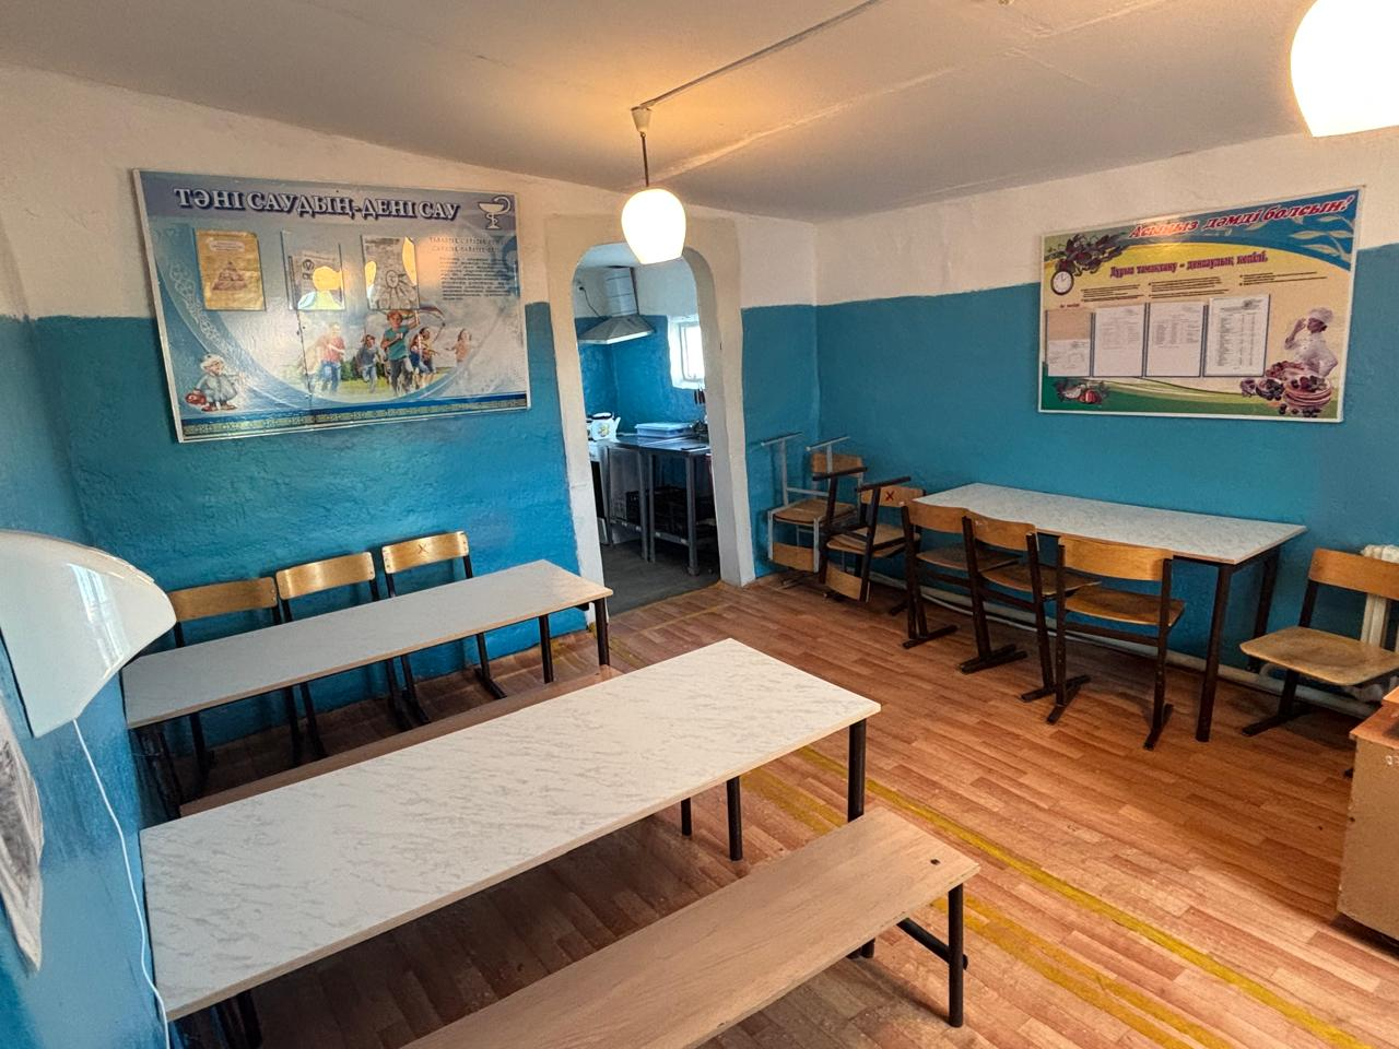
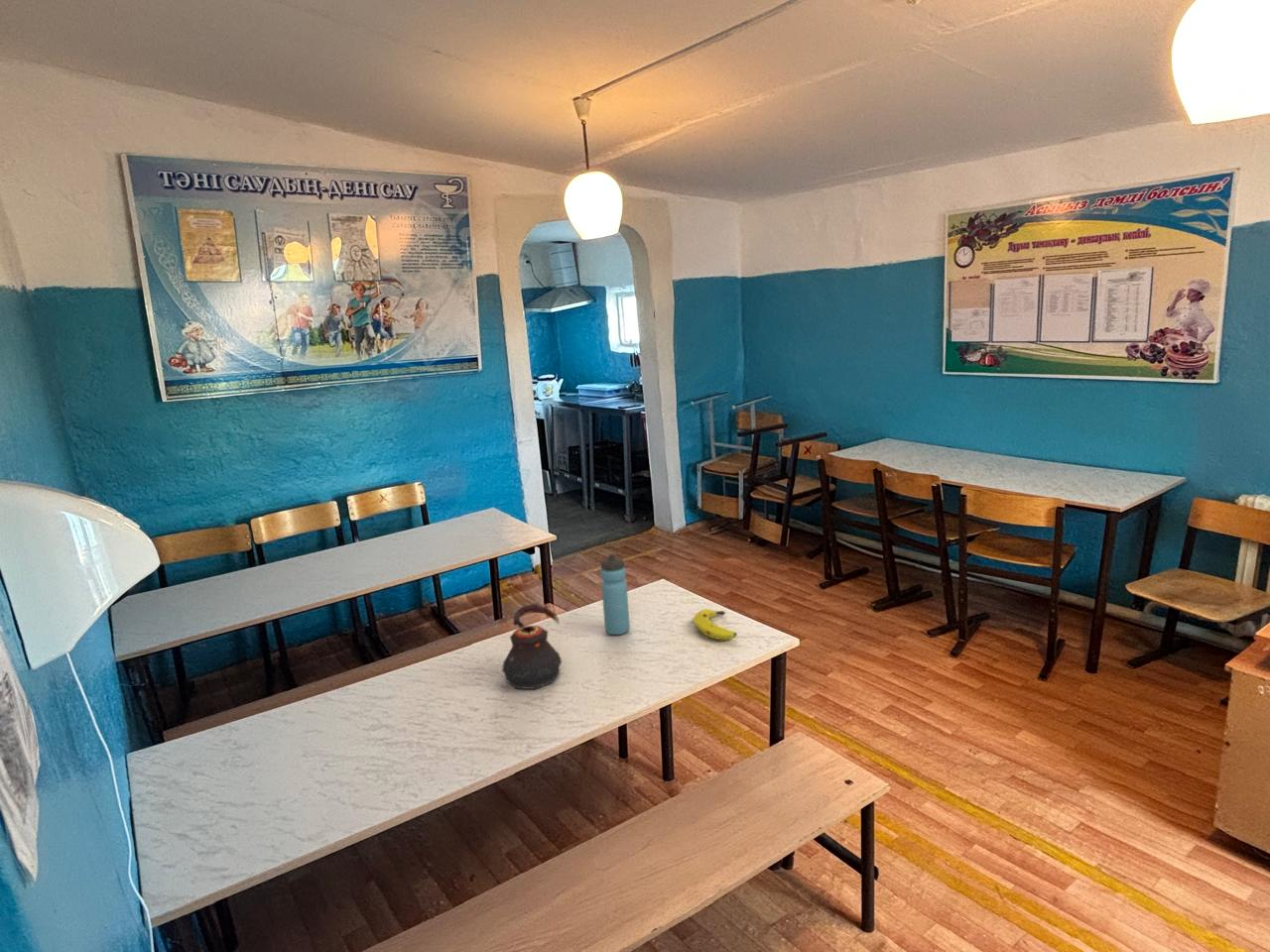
+ teapot (529, 641)
+ water bottle (614, 593)
+ banana (717, 626)
